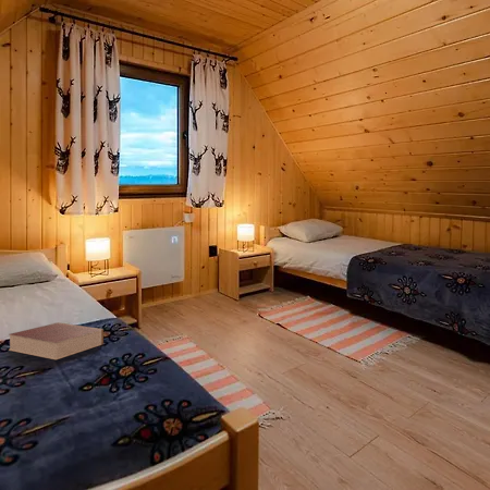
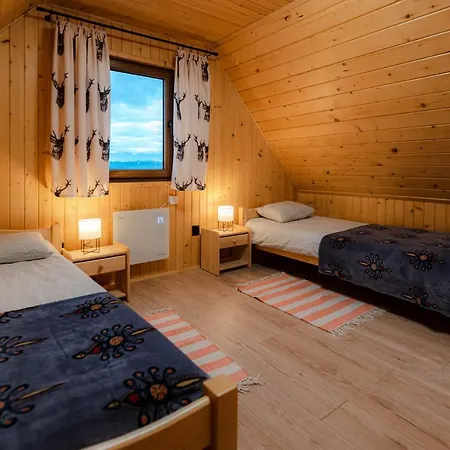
- book (57, 339)
